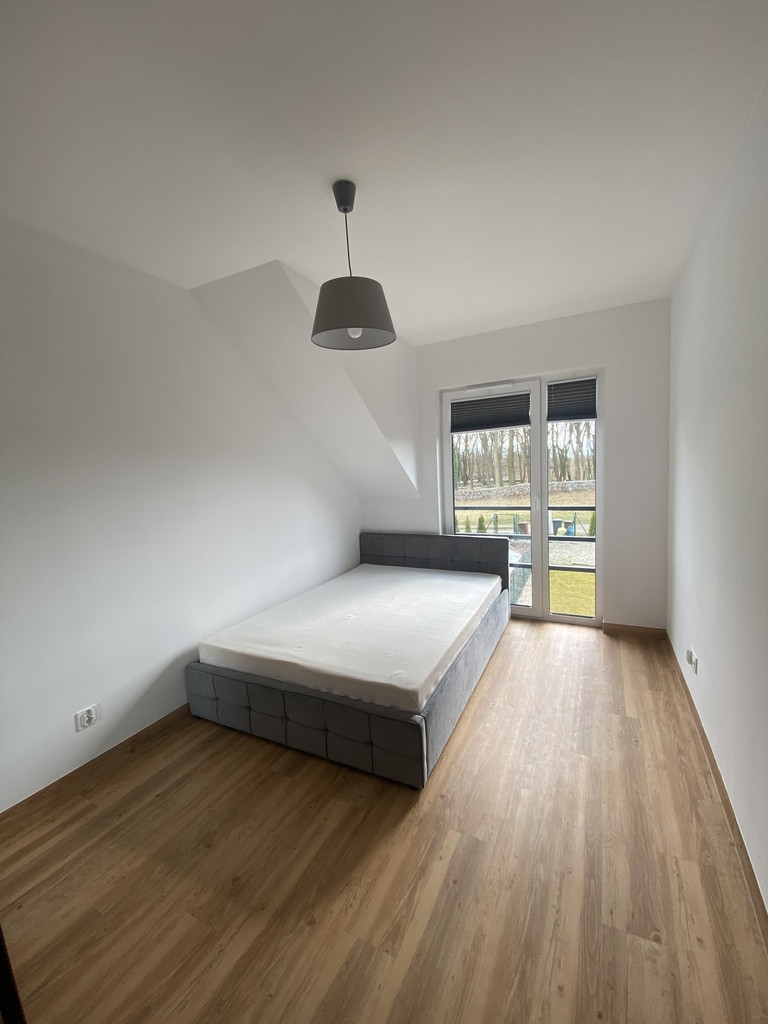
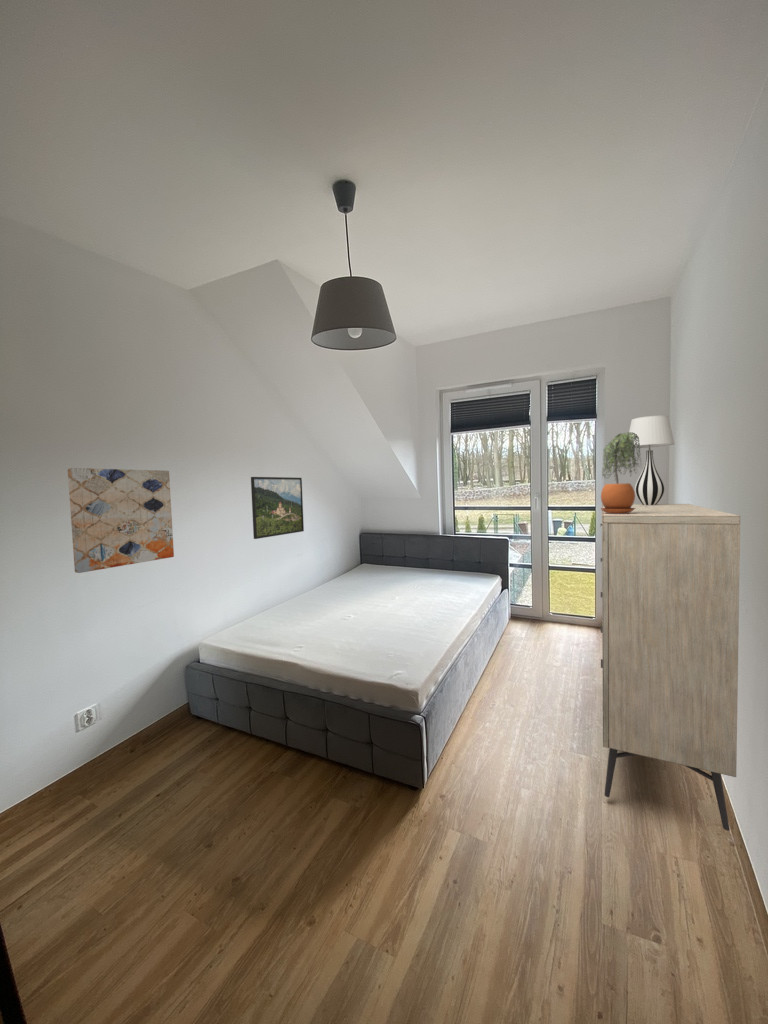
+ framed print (279, 506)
+ dresser (651, 628)
+ table lamp (649, 461)
+ wall art (125, 517)
+ potted plant (620, 472)
